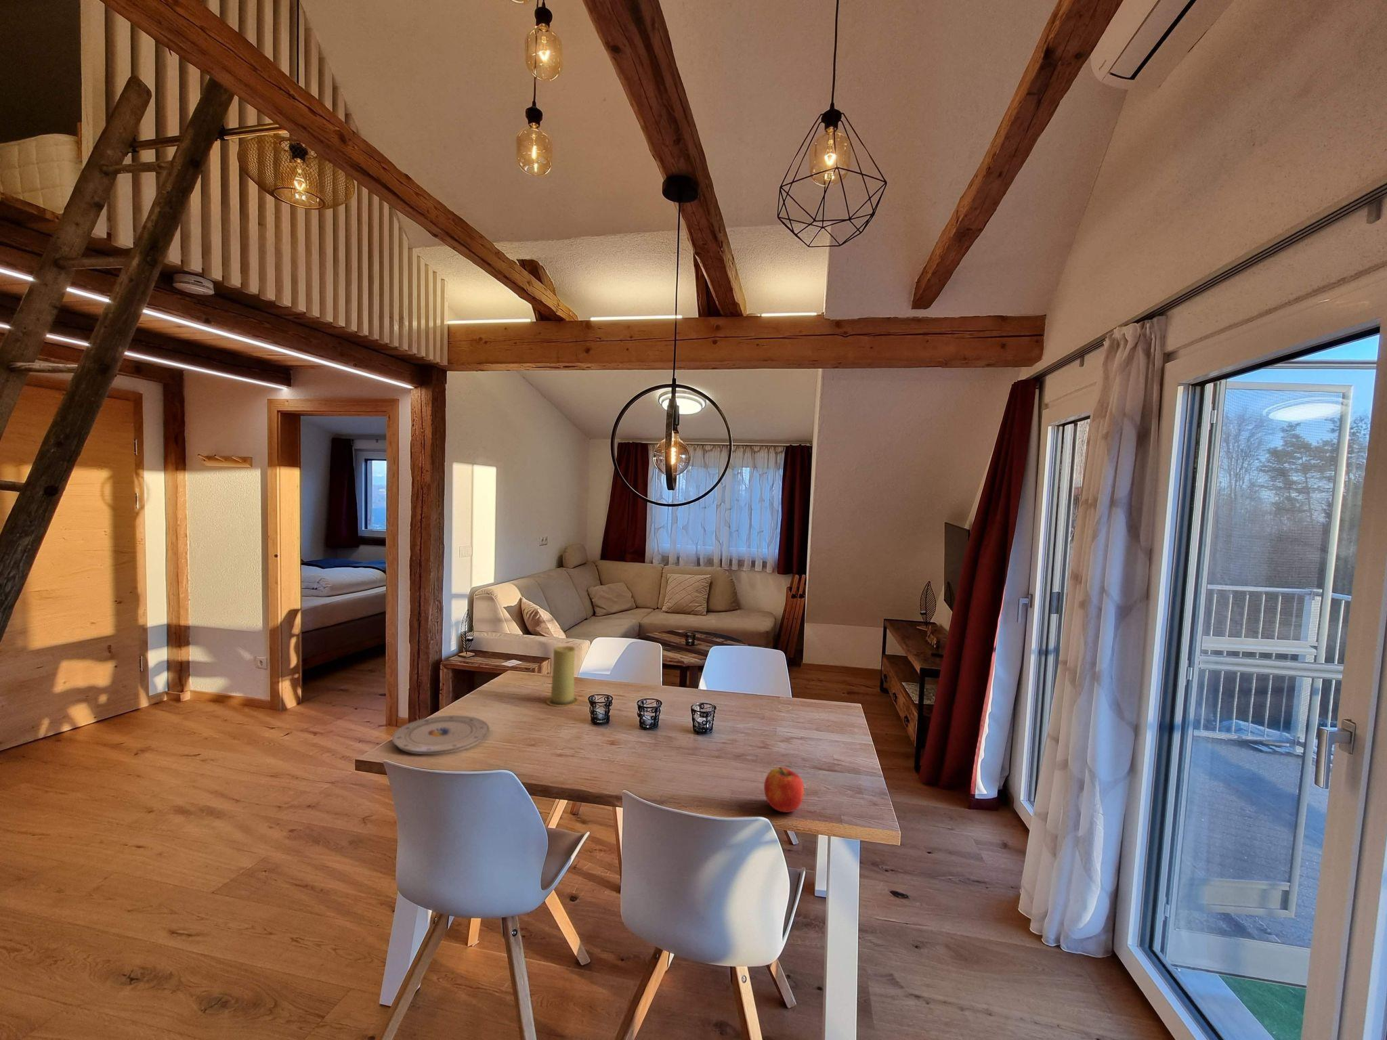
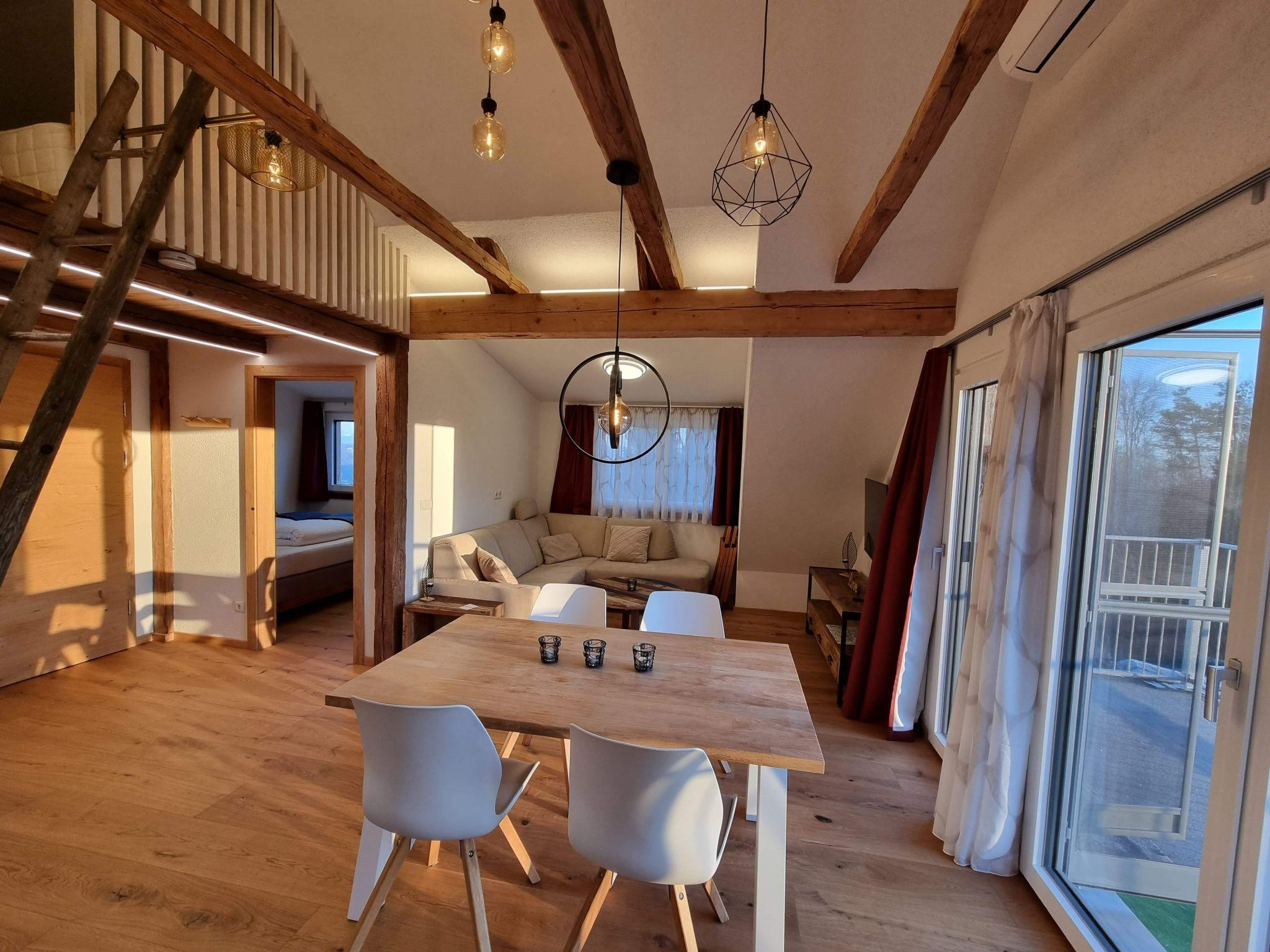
- apple (784, 788)
- candle (562, 674)
- plate (441, 734)
